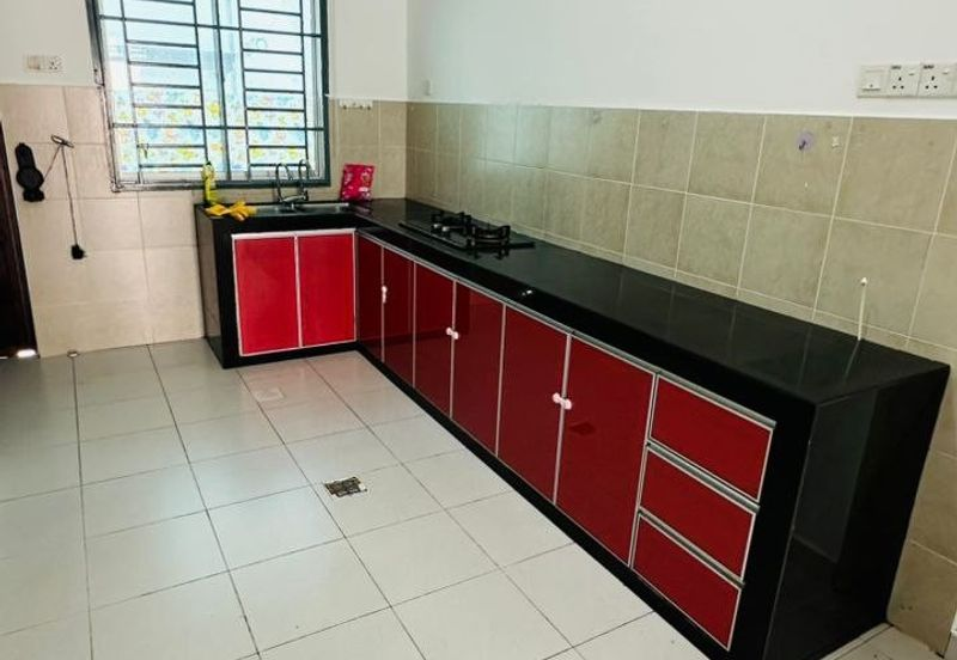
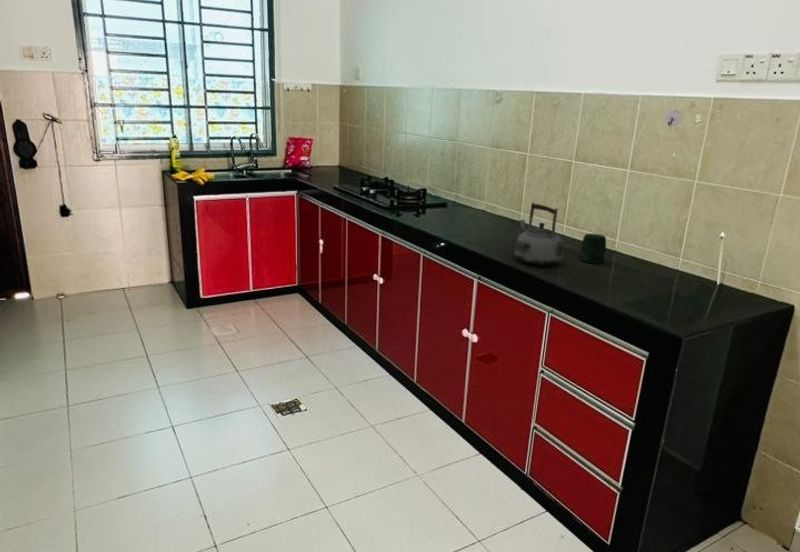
+ kettle (536, 232)
+ jar (593, 248)
